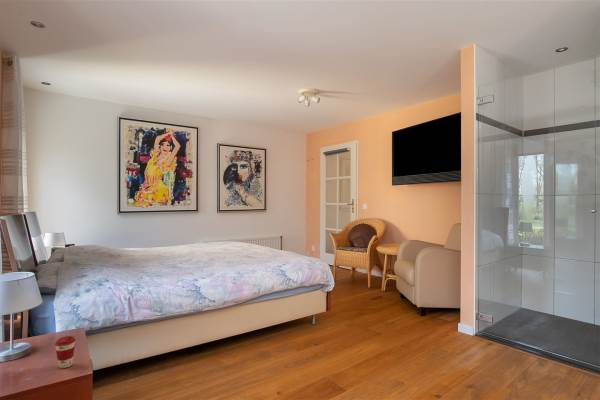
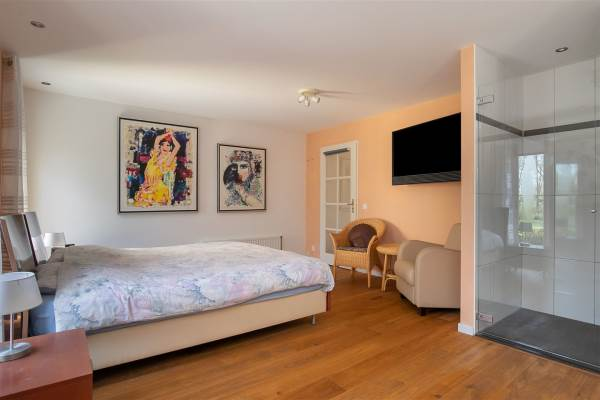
- coffee cup (65, 352)
